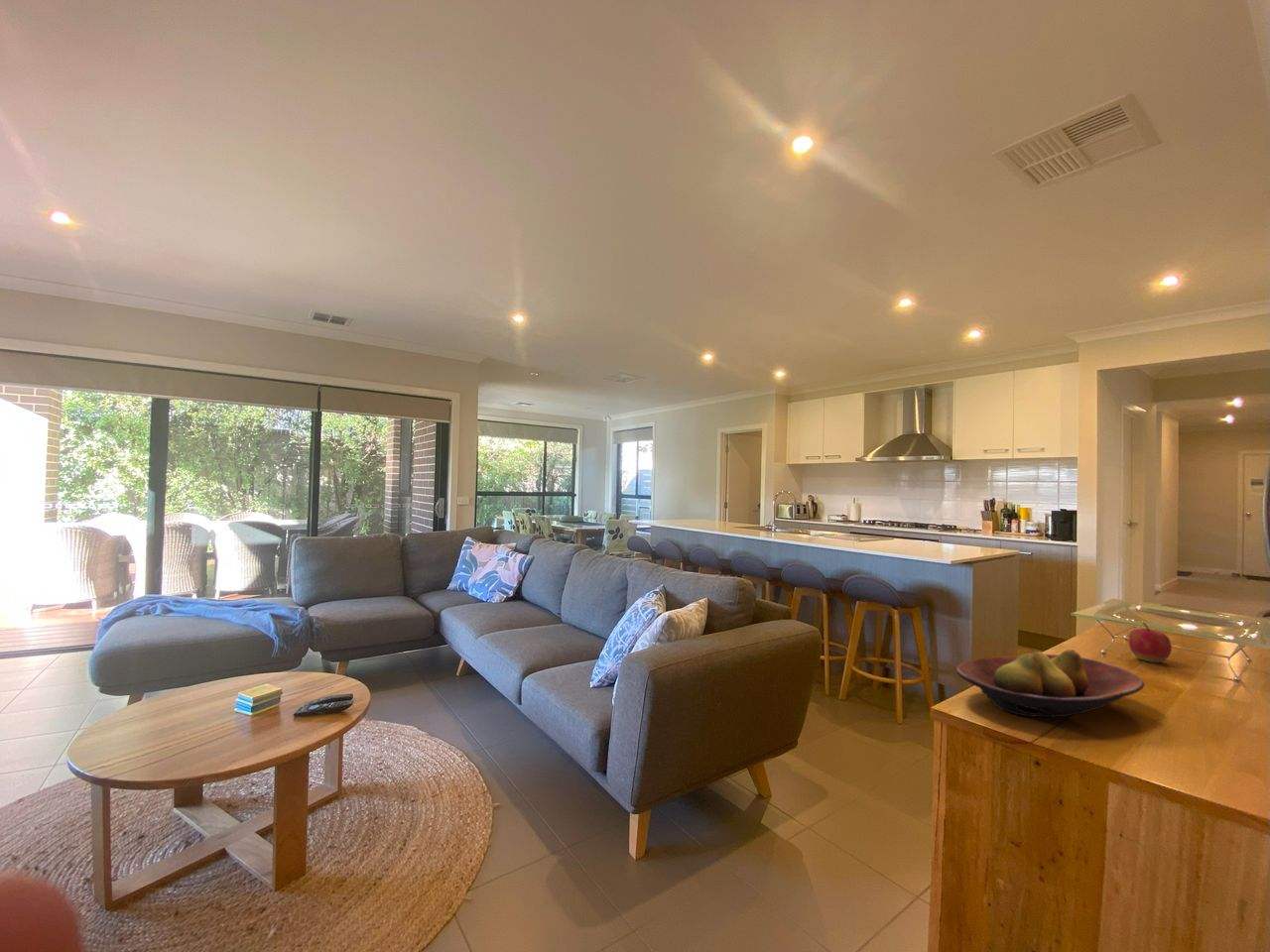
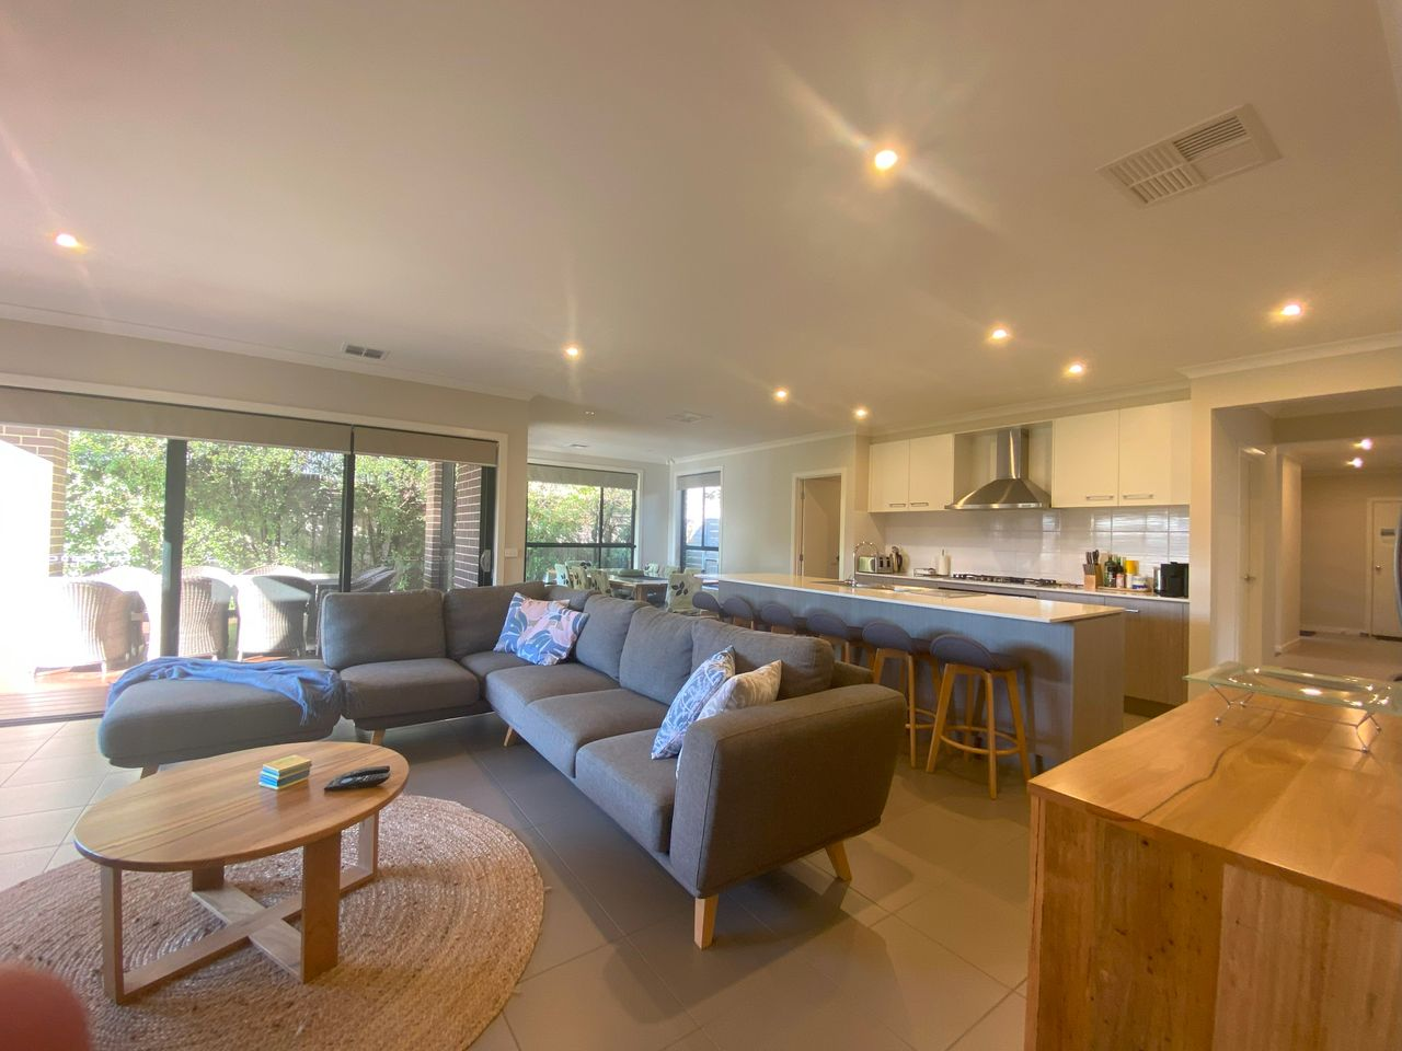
- apple (1149, 641)
- fruit bowl (1047, 675)
